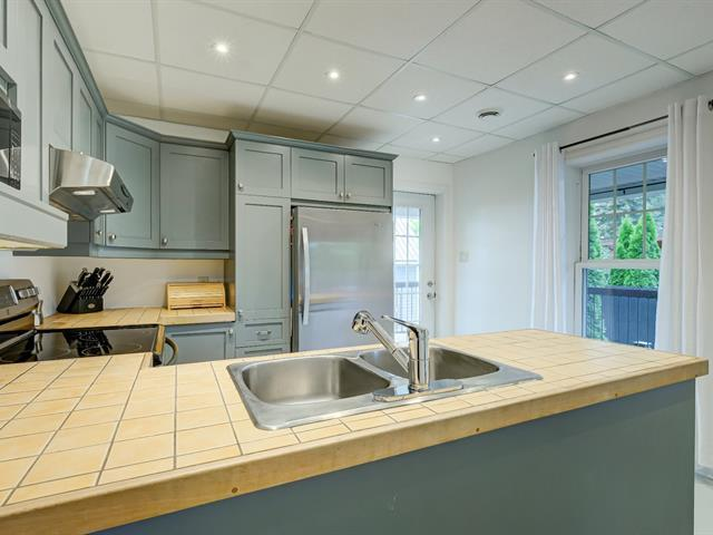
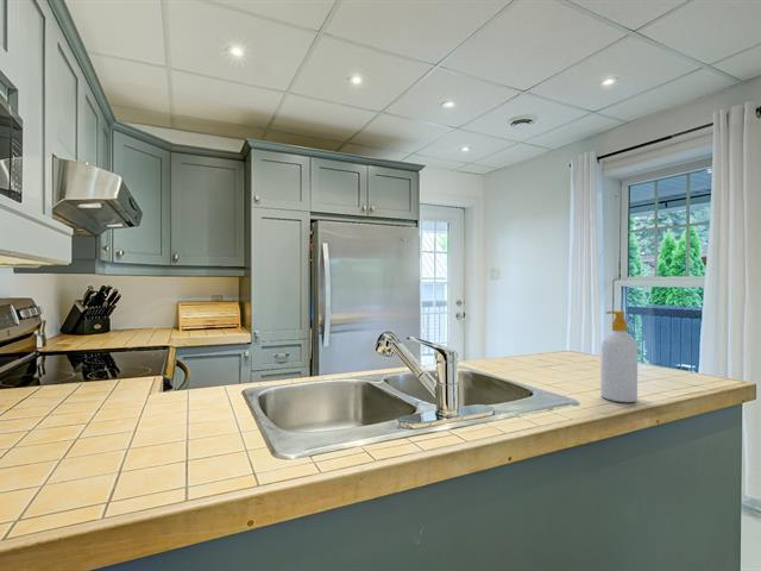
+ soap bottle (617, 354)
